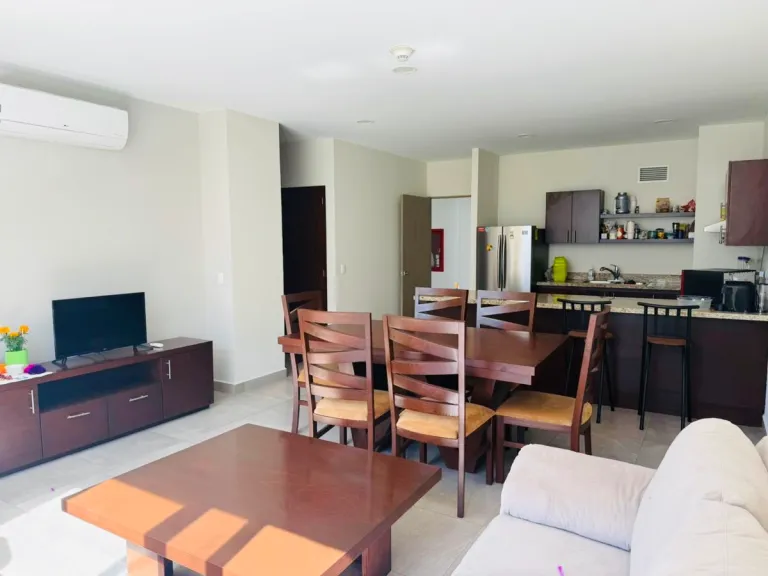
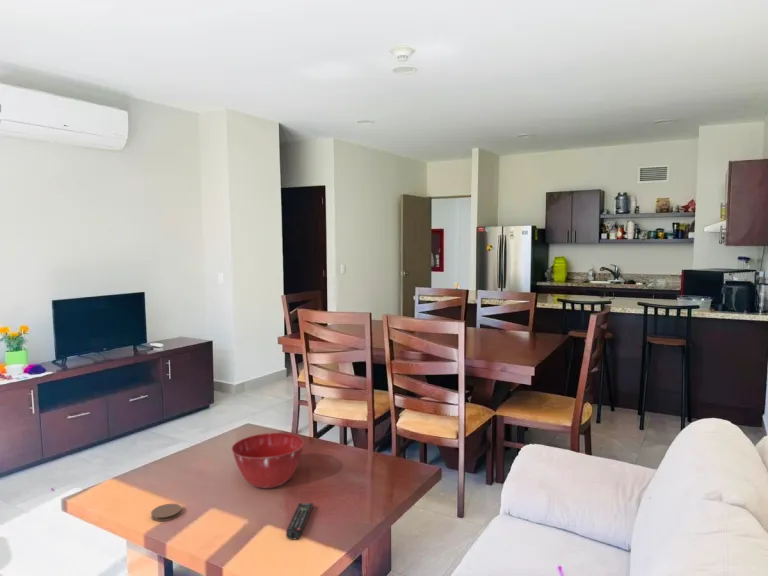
+ remote control (300, 518)
+ coaster (166, 512)
+ mixing bowl (268, 462)
